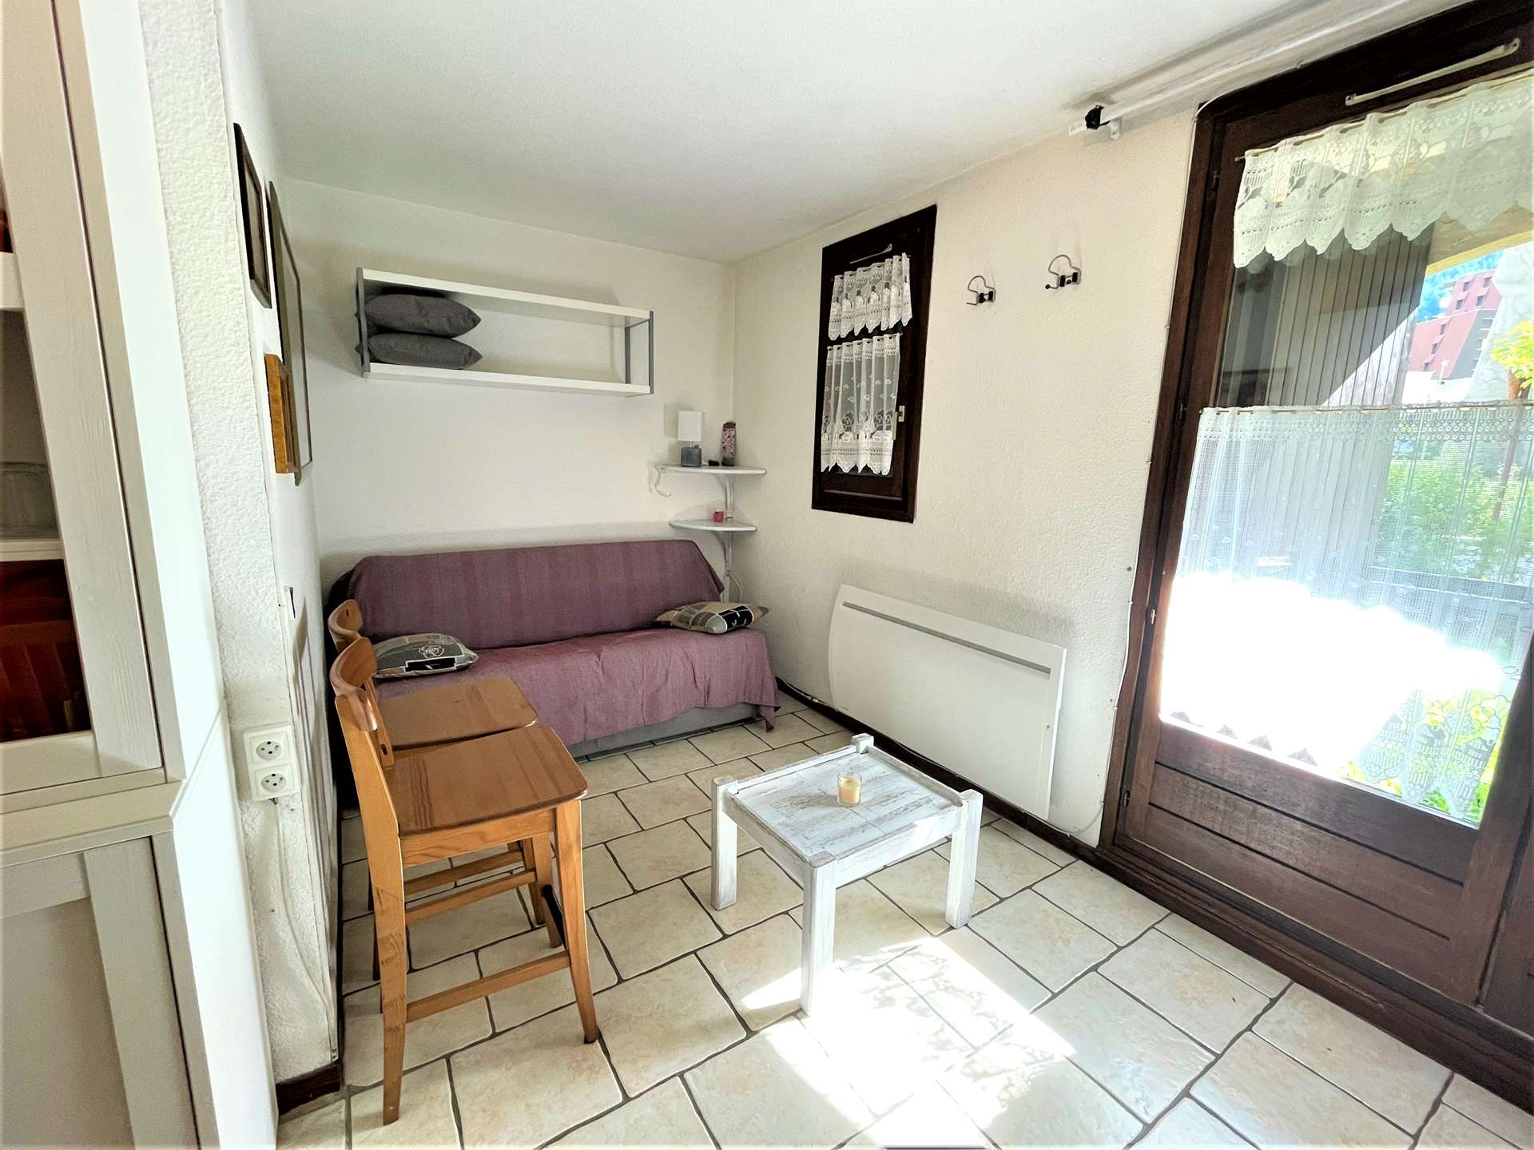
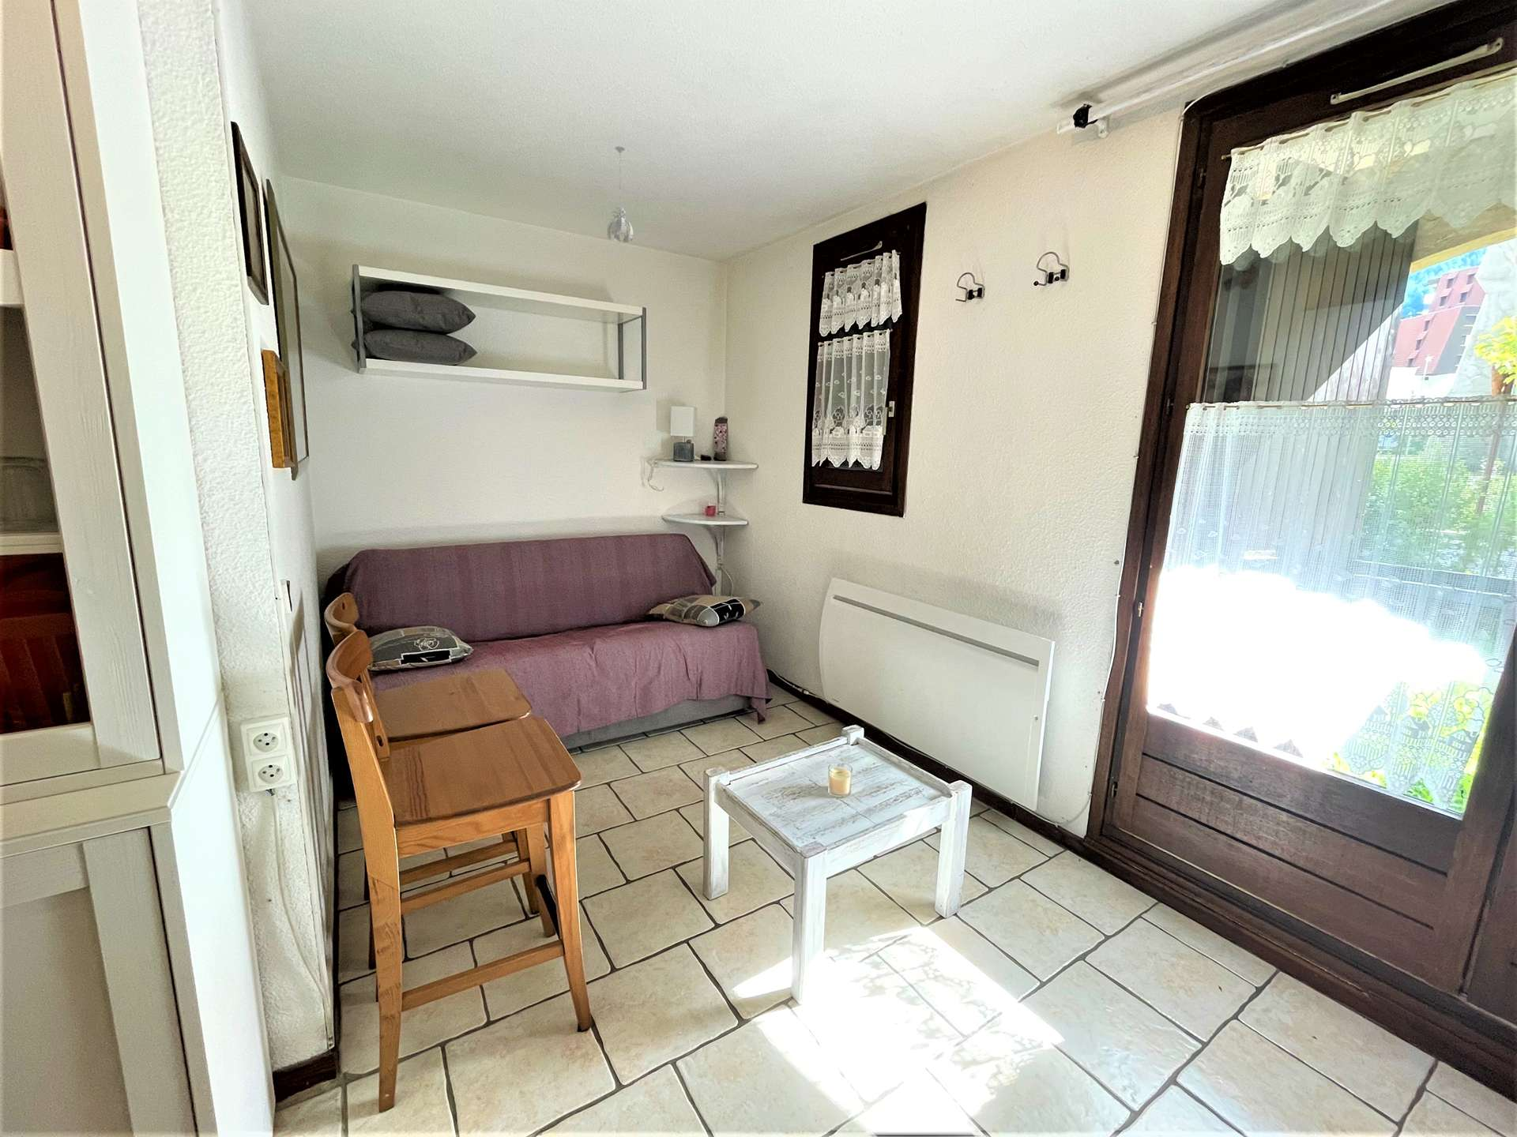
+ pendant light (620, 193)
